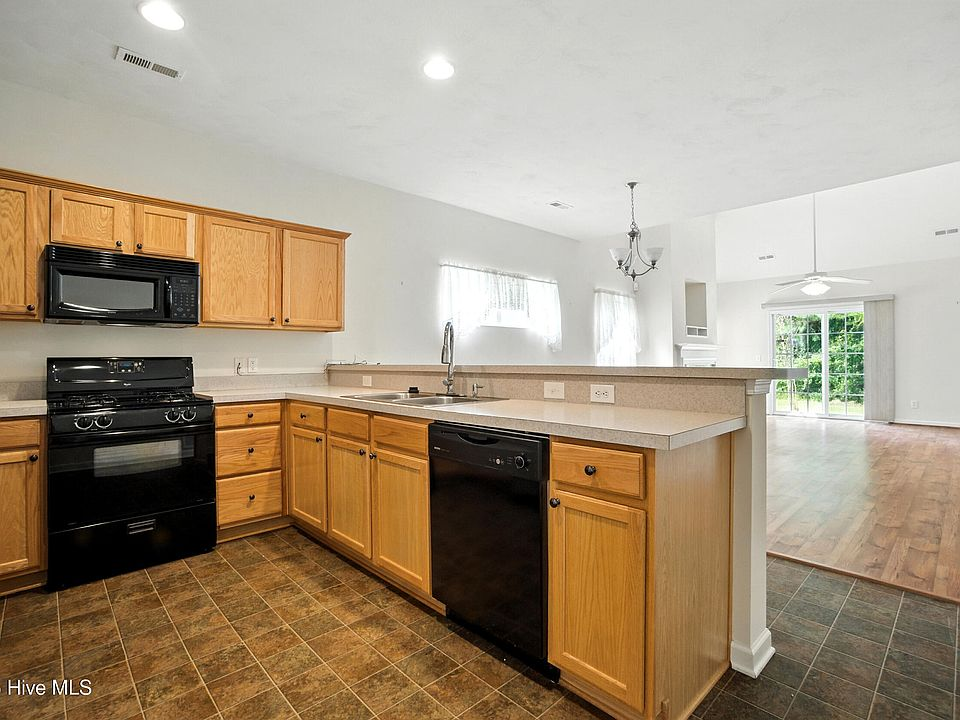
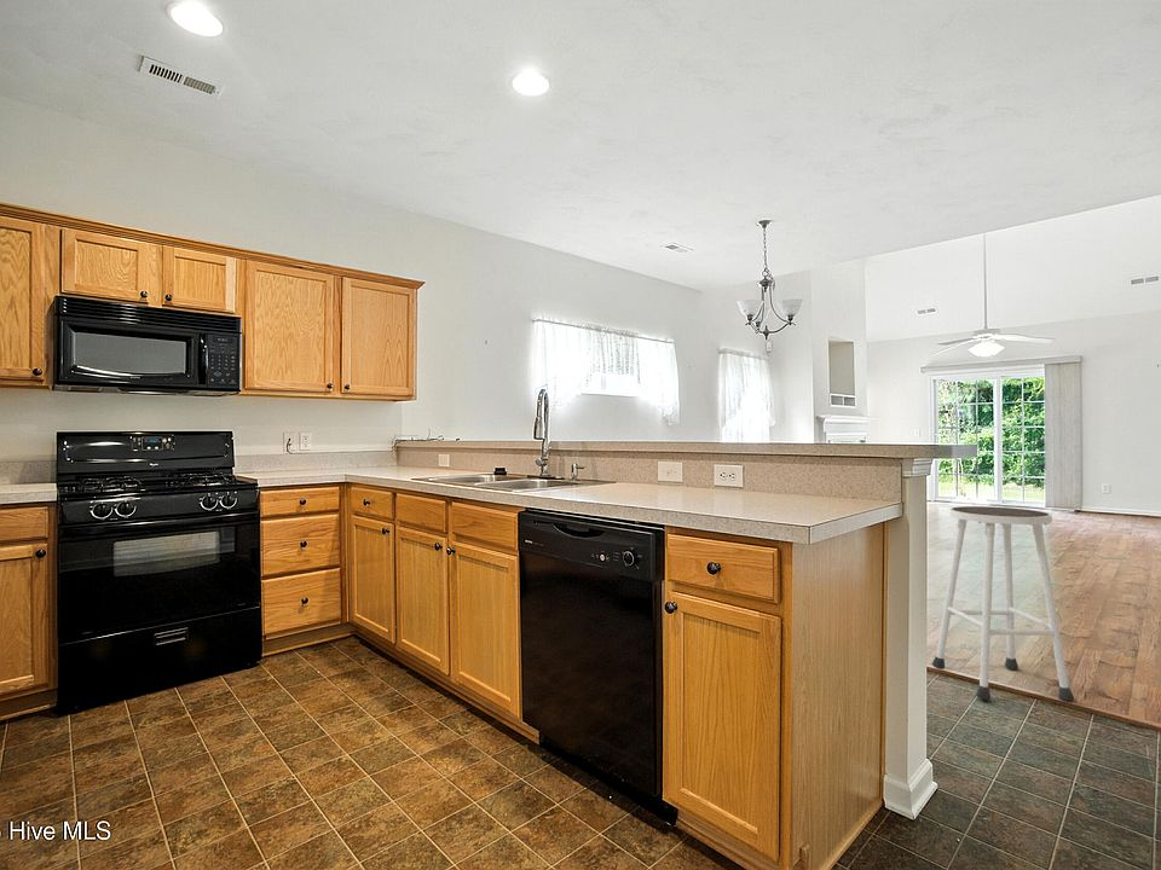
+ stool (1005, 597)
